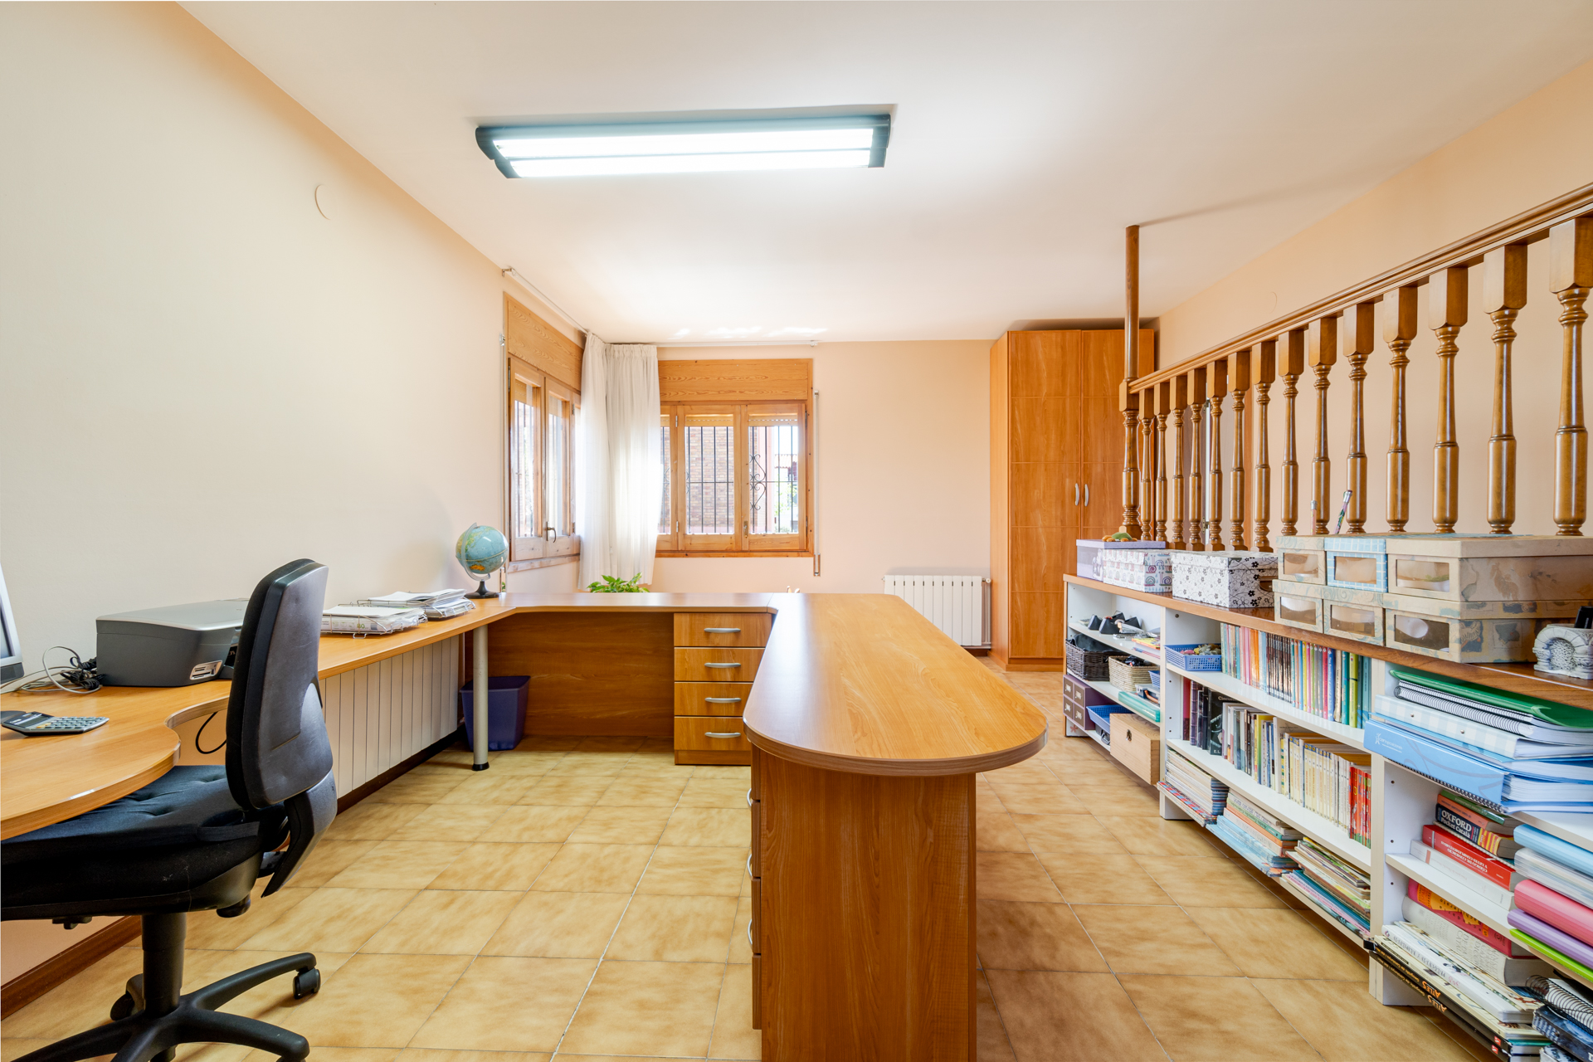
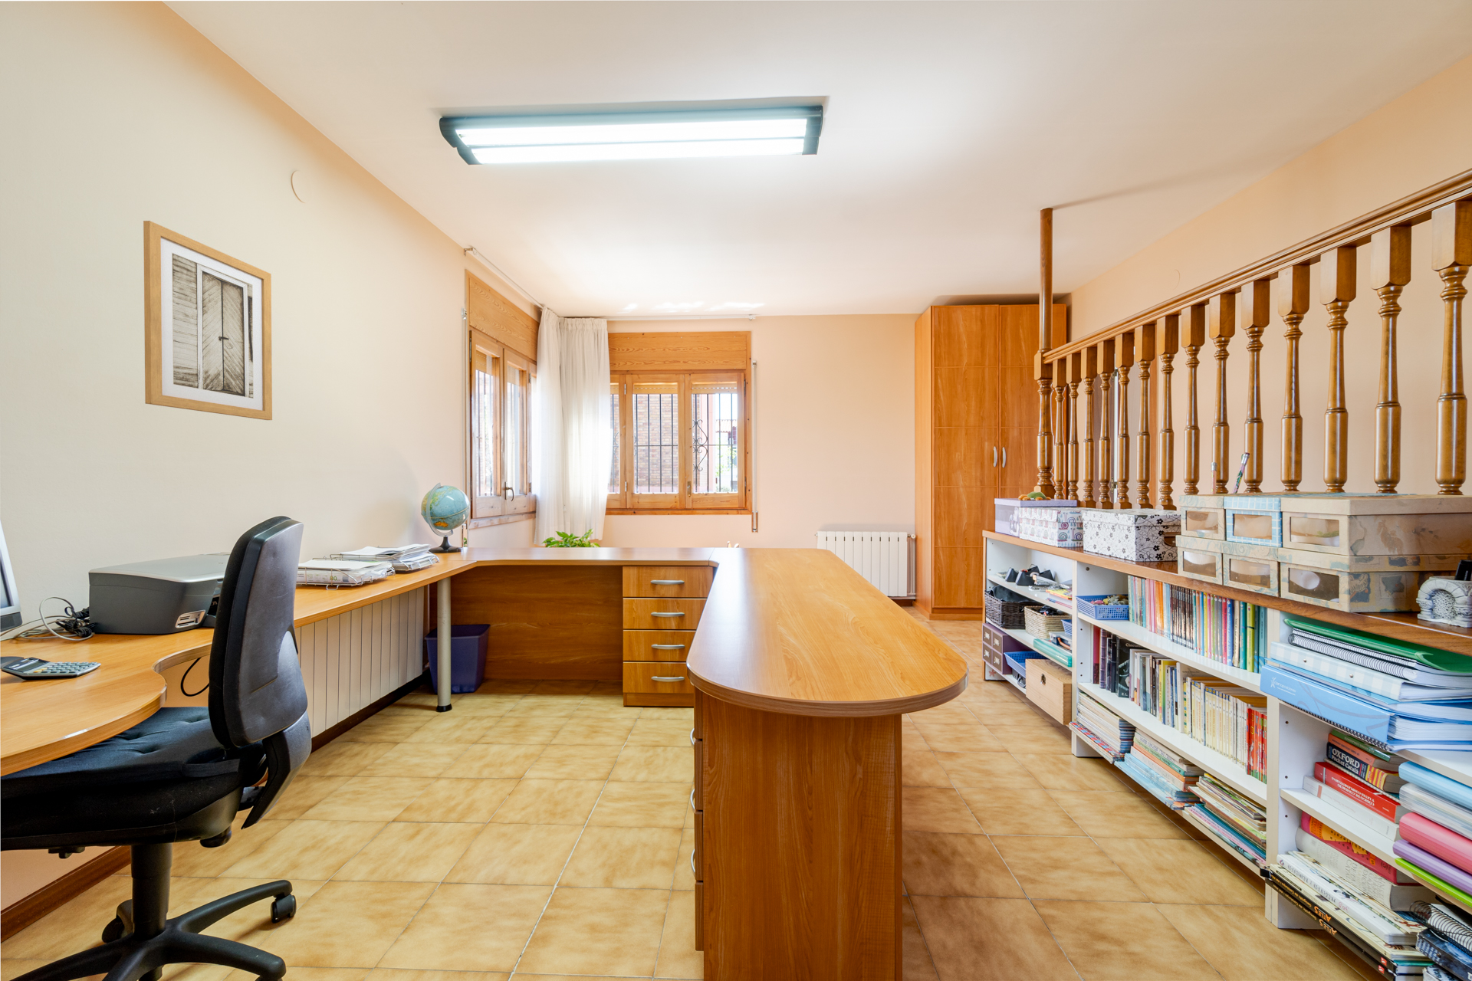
+ wall art (215, 331)
